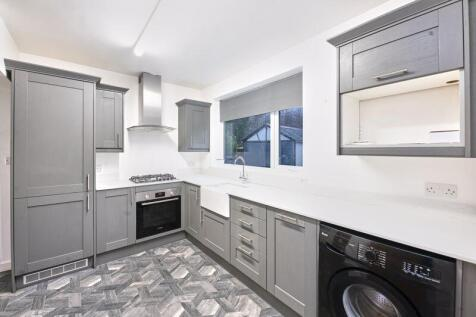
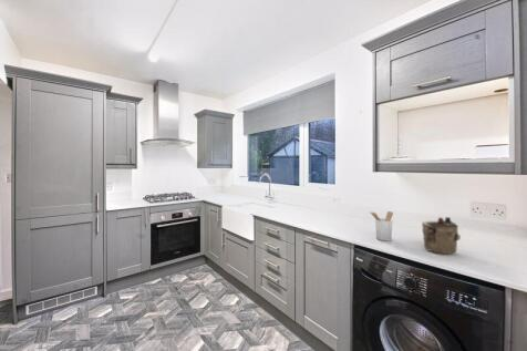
+ utensil holder (380, 225)
+ teapot (440, 234)
